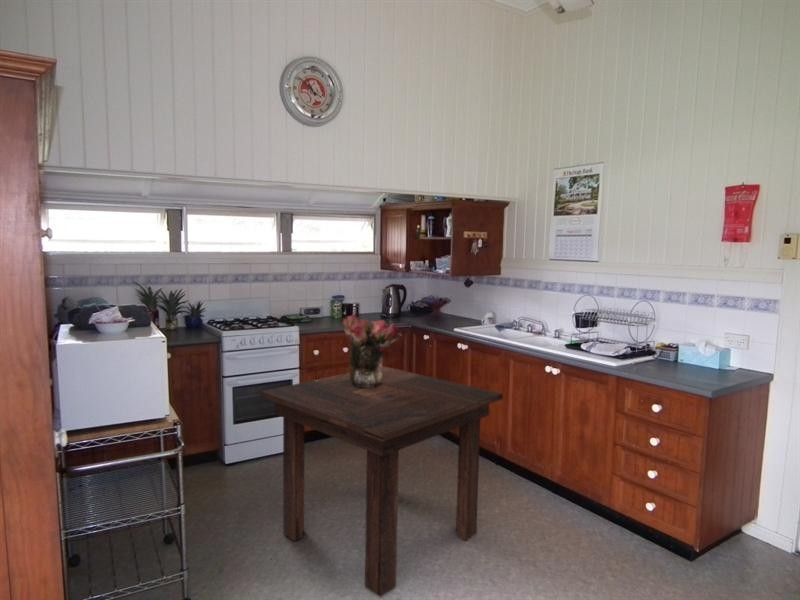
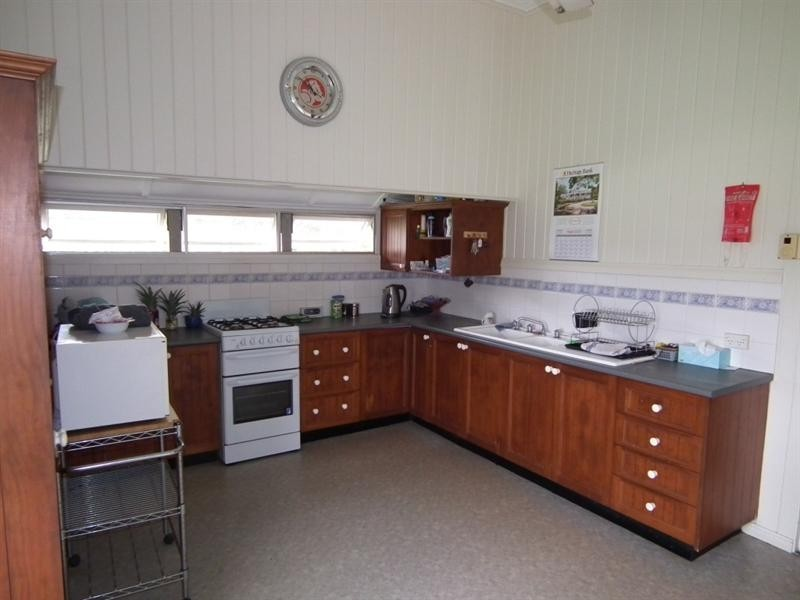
- bouquet (369, 348)
- dining table (381, 464)
